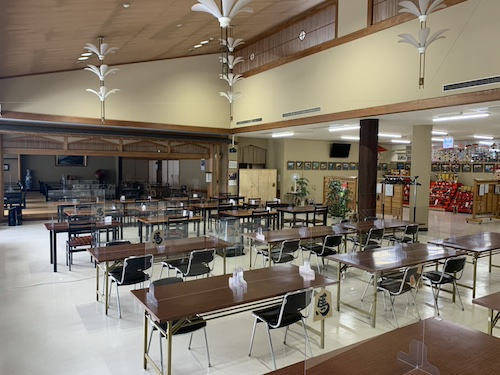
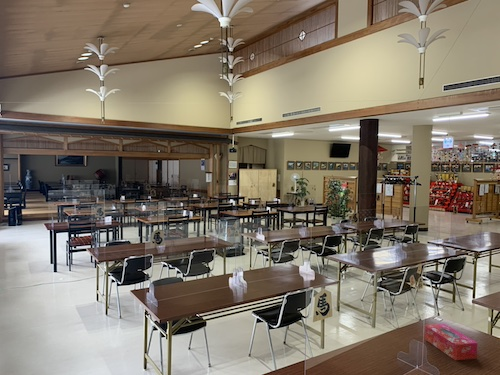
+ tissue box (449, 340)
